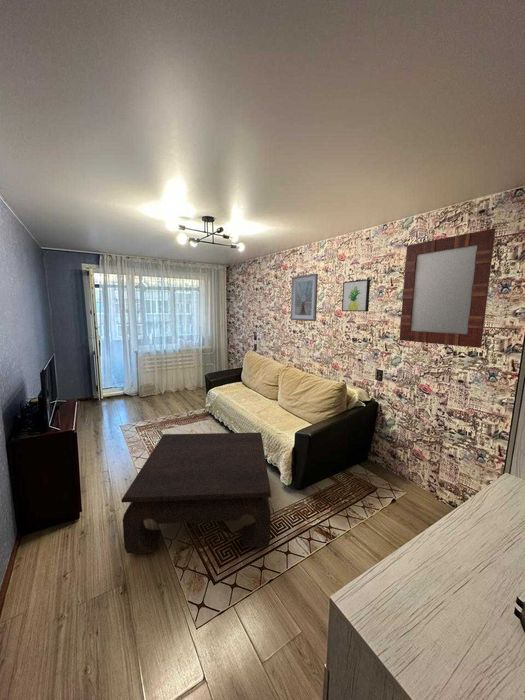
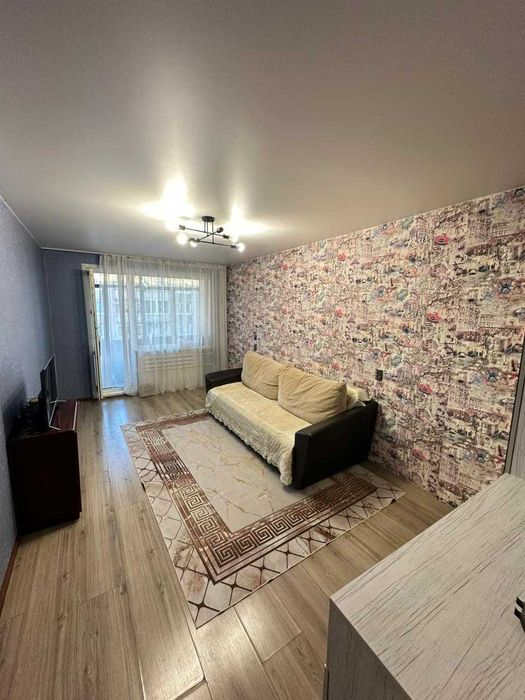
- wall art (355, 296)
- picture frame (303, 298)
- coffee table (207, 482)
- home mirror (440, 292)
